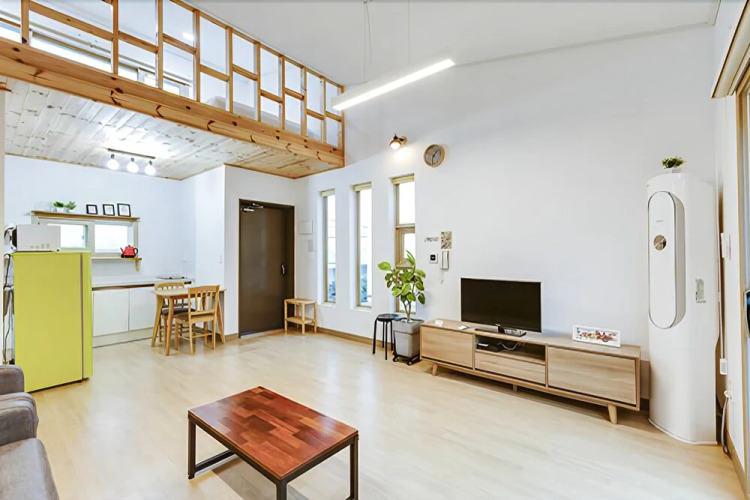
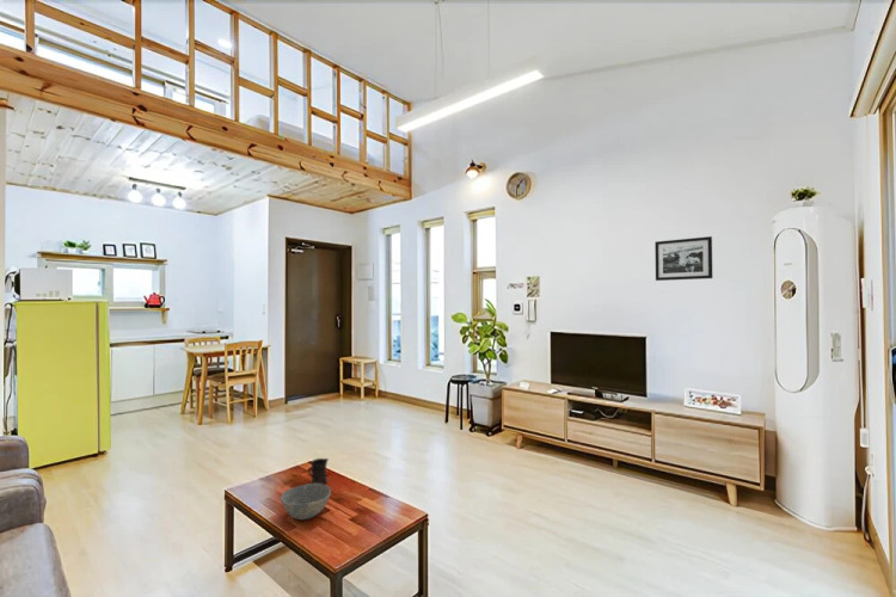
+ picture frame (682, 259)
+ mug (318, 472)
+ bowl (306, 503)
